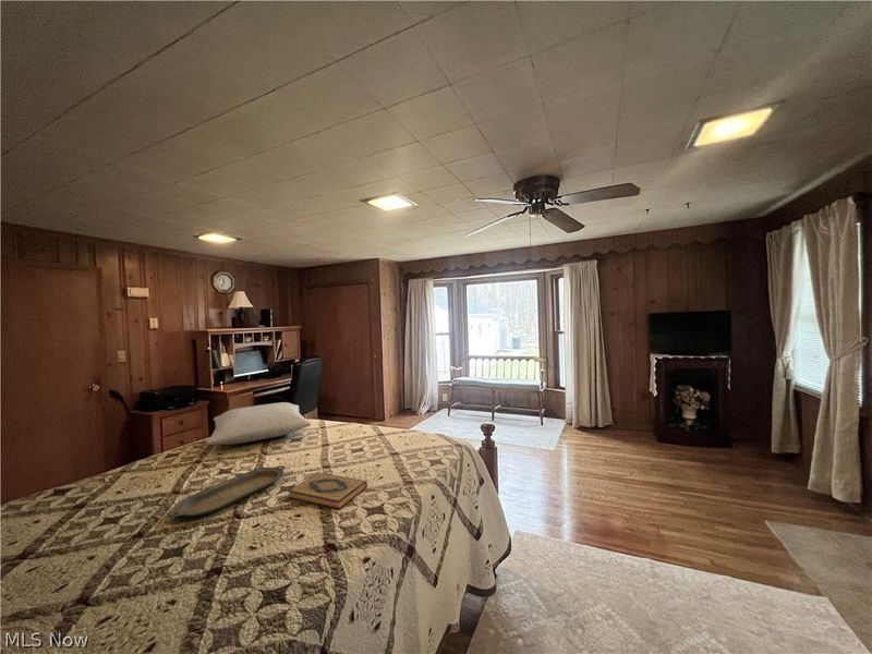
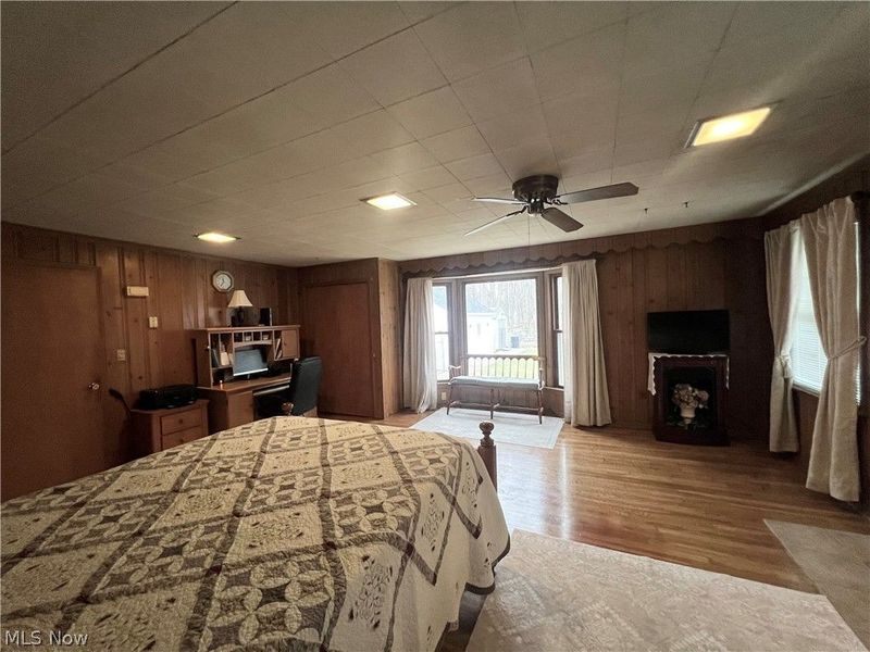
- serving tray (234, 491)
- pillow (259, 421)
- hardback book (328, 488)
